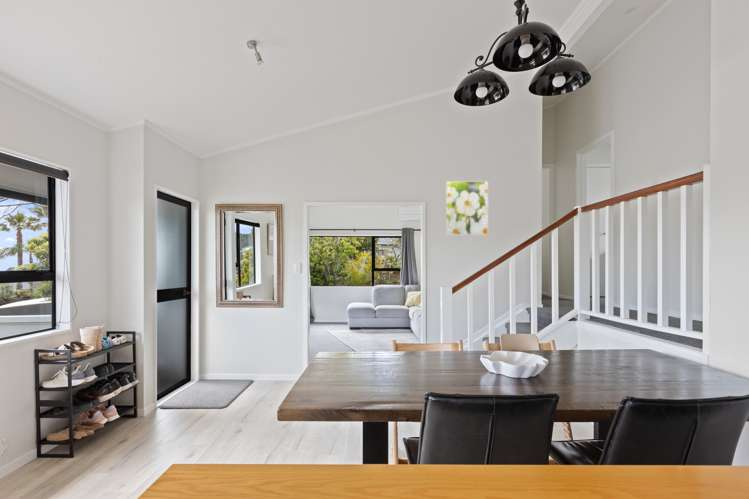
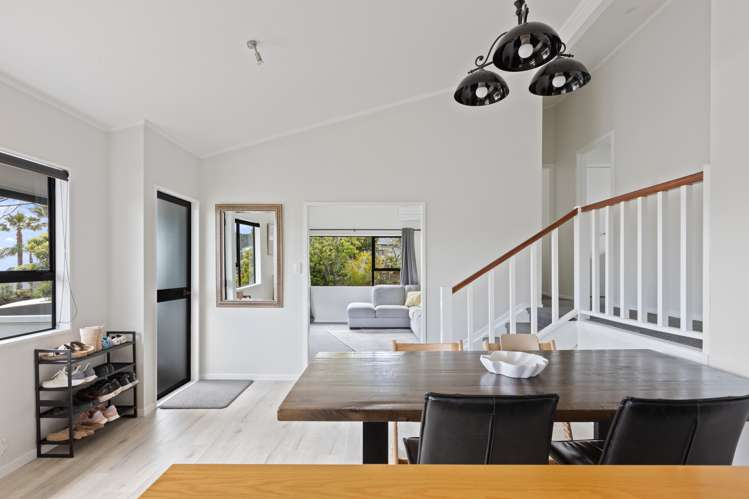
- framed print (466, 208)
